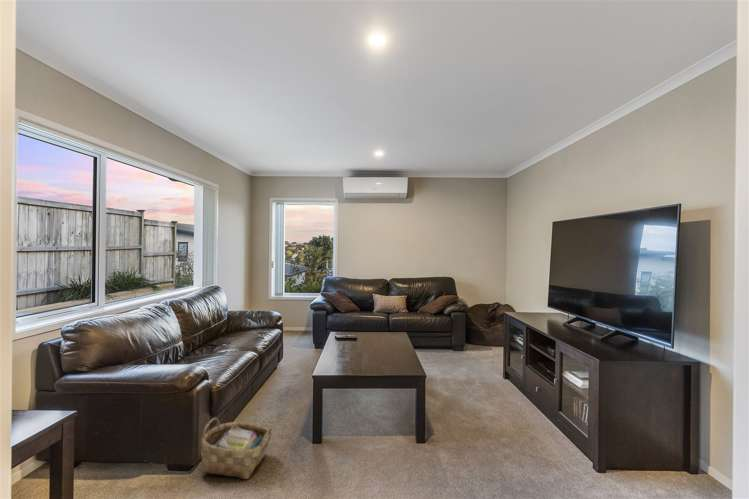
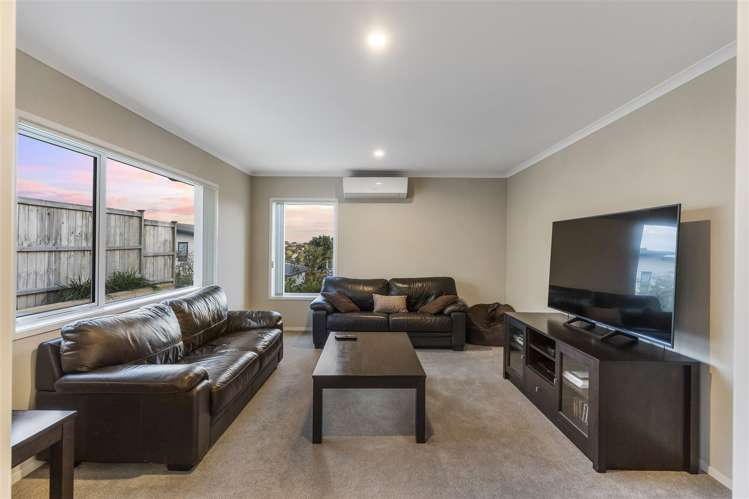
- woven basket (238, 442)
